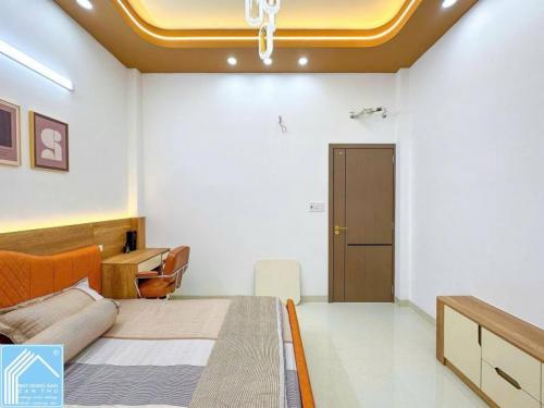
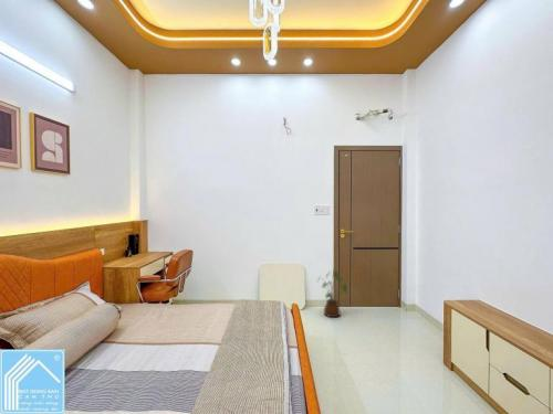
+ house plant (334, 293)
